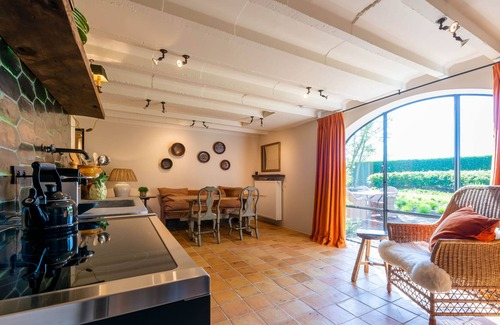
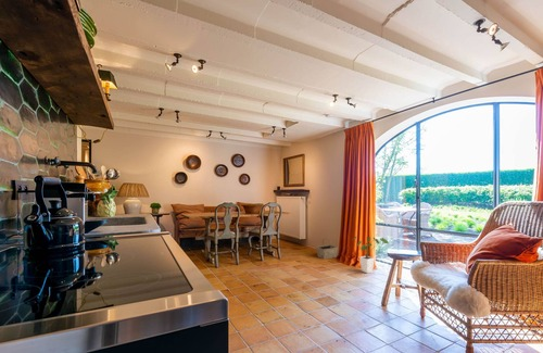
+ house plant (368, 253)
+ basket (327, 248)
